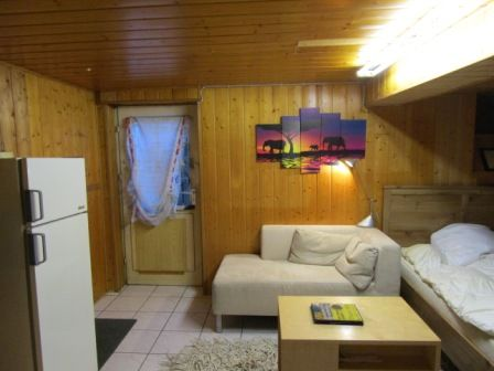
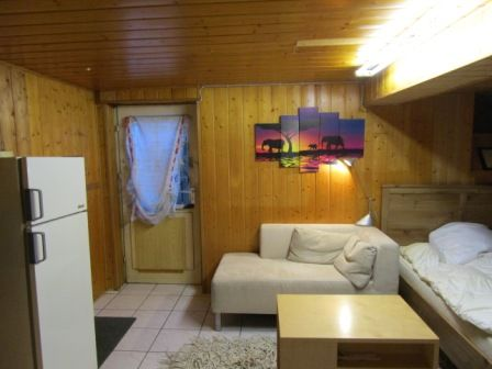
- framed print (335, 312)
